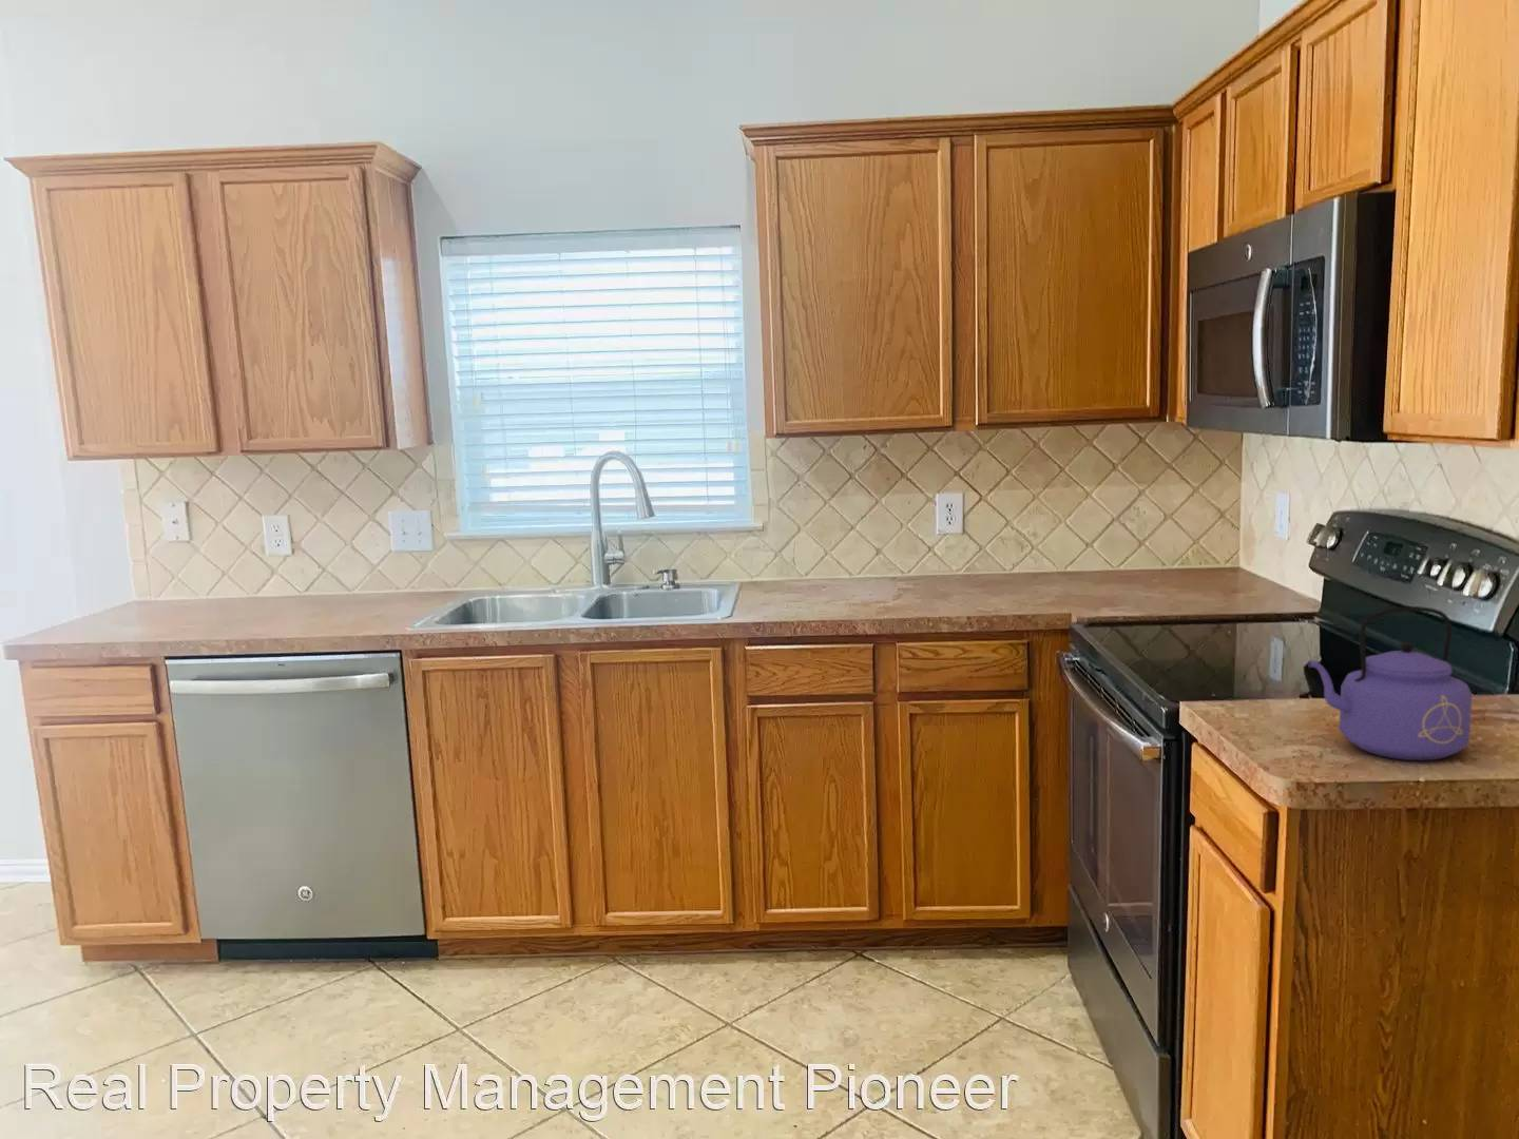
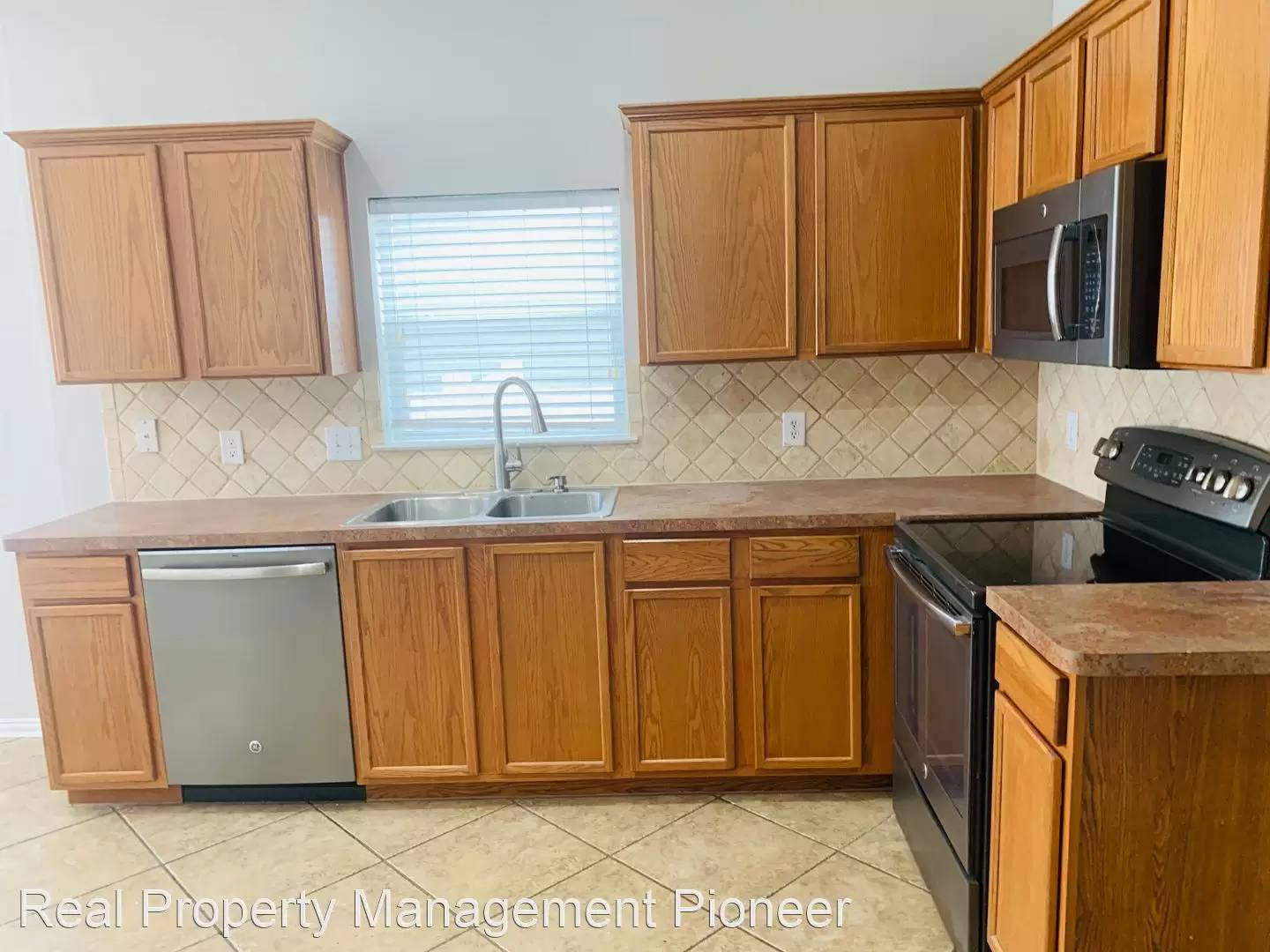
- kettle (1384, 678)
